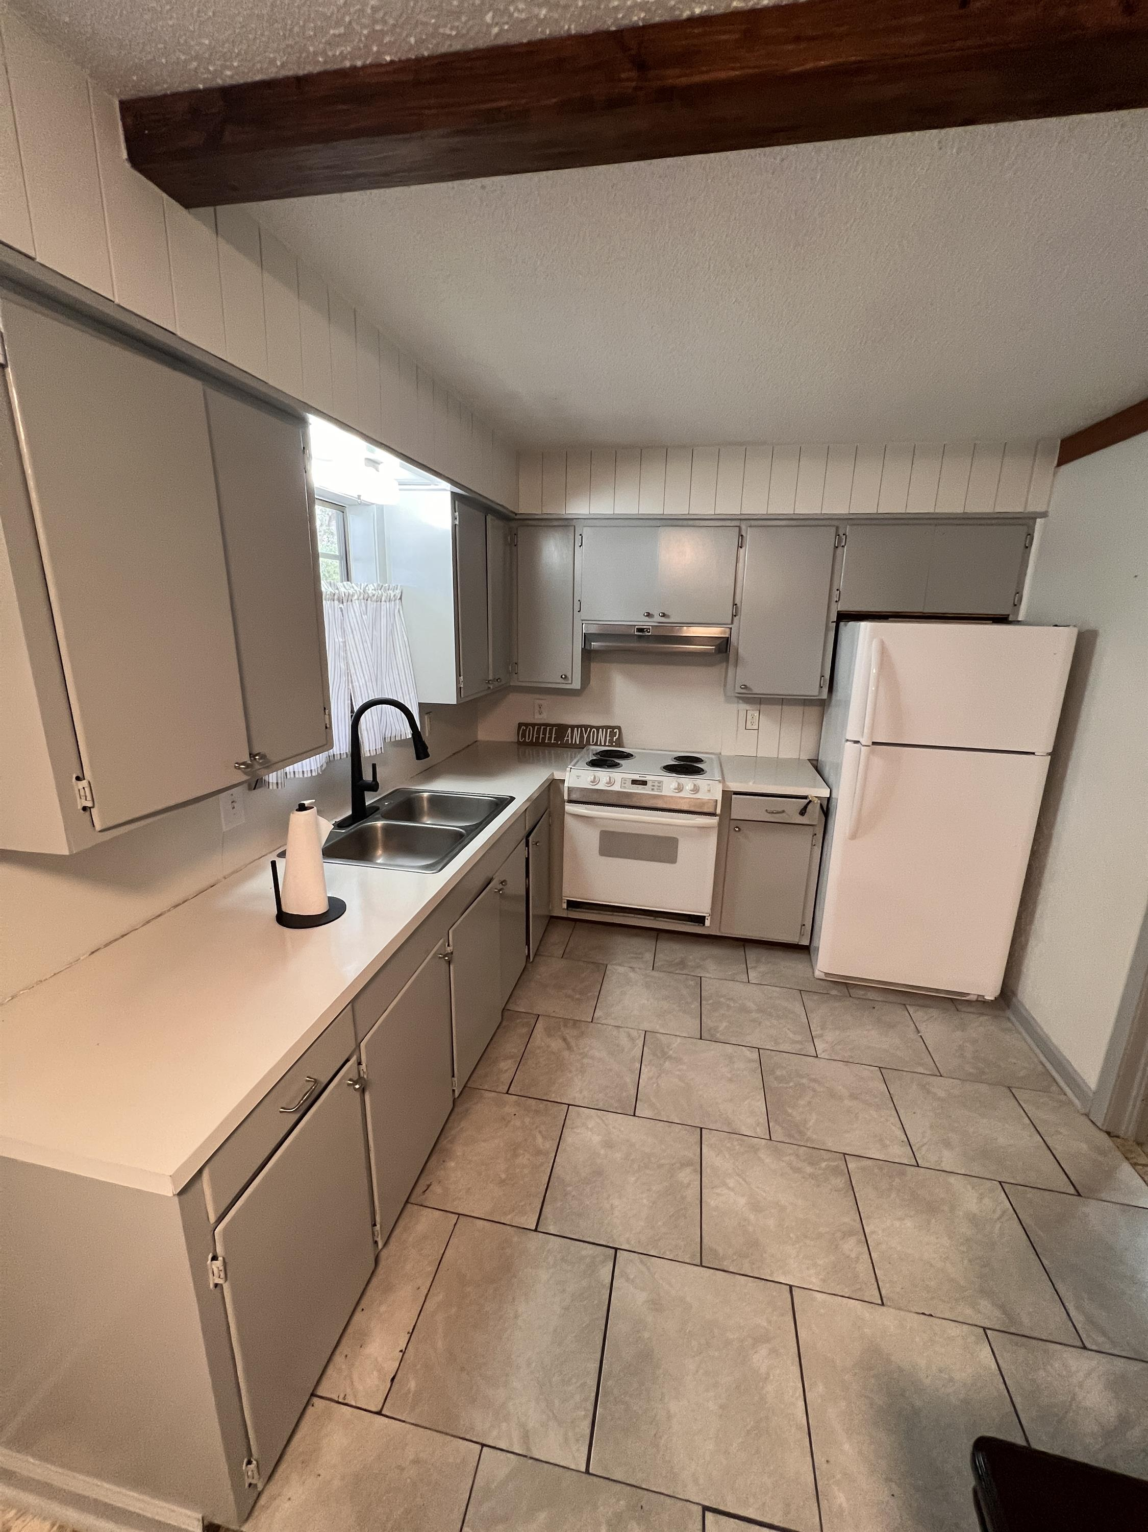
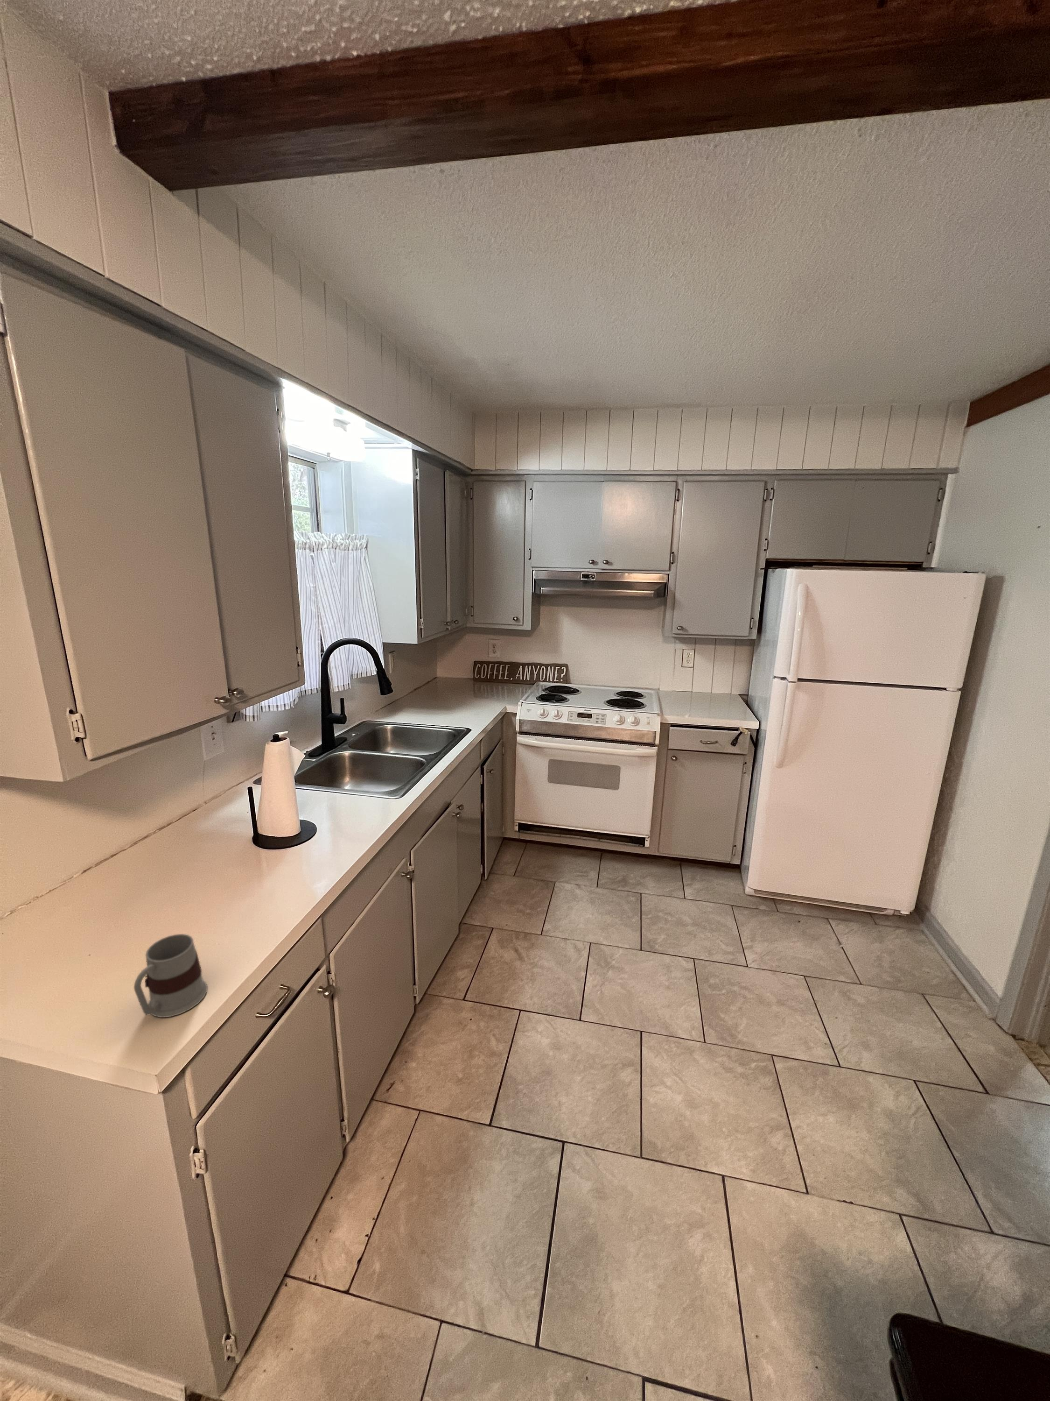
+ mug (167, 978)
